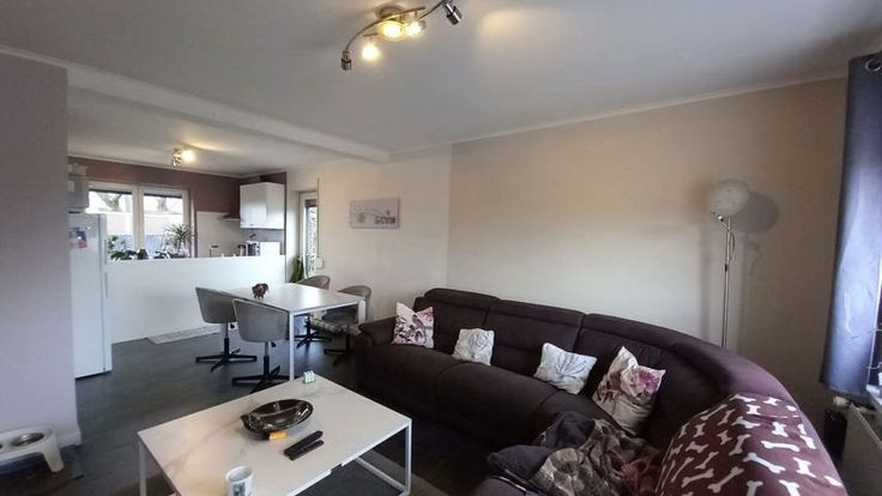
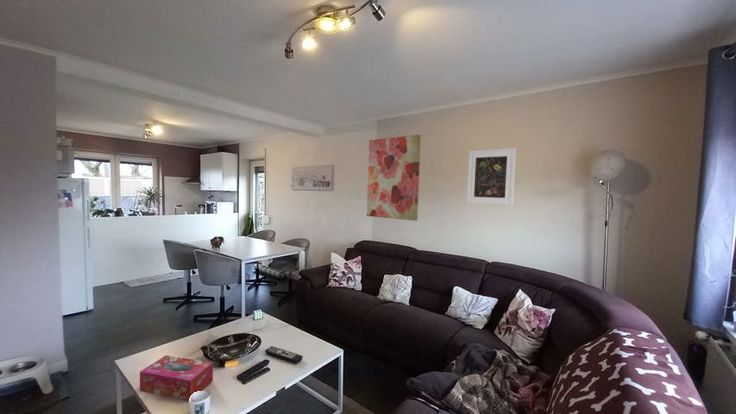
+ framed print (490, 177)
+ wall art (391, 178)
+ tissue box (177, 376)
+ remote control (283, 354)
